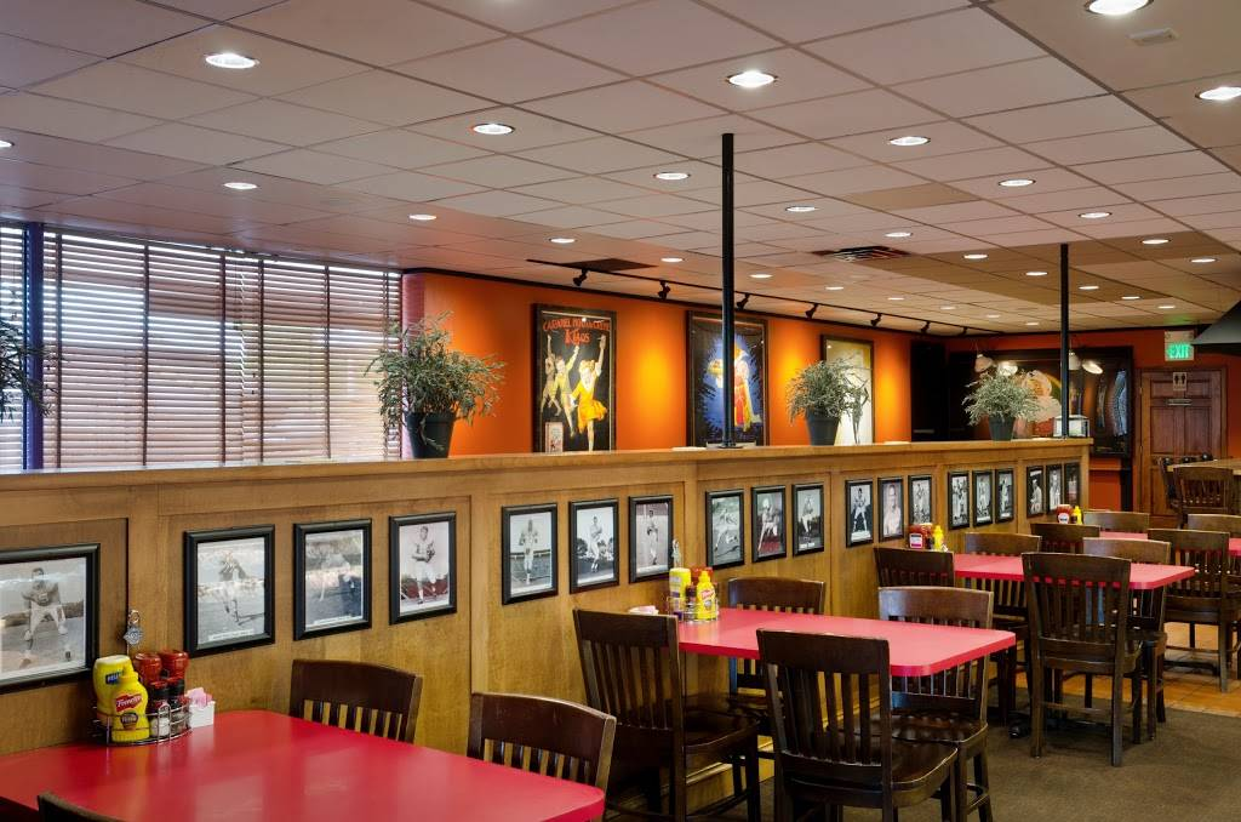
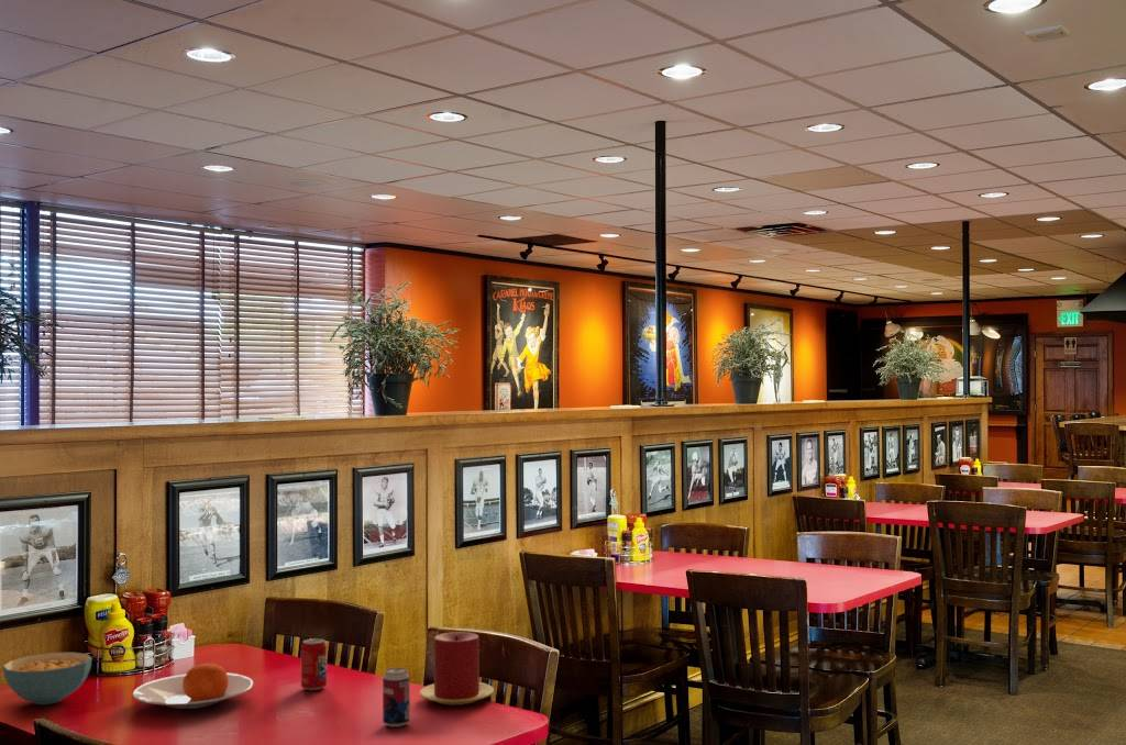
+ beverage can (313, 664)
+ cereal bowl (47, 681)
+ plate (194, 683)
+ candle (456, 667)
+ beverage can (396, 697)
